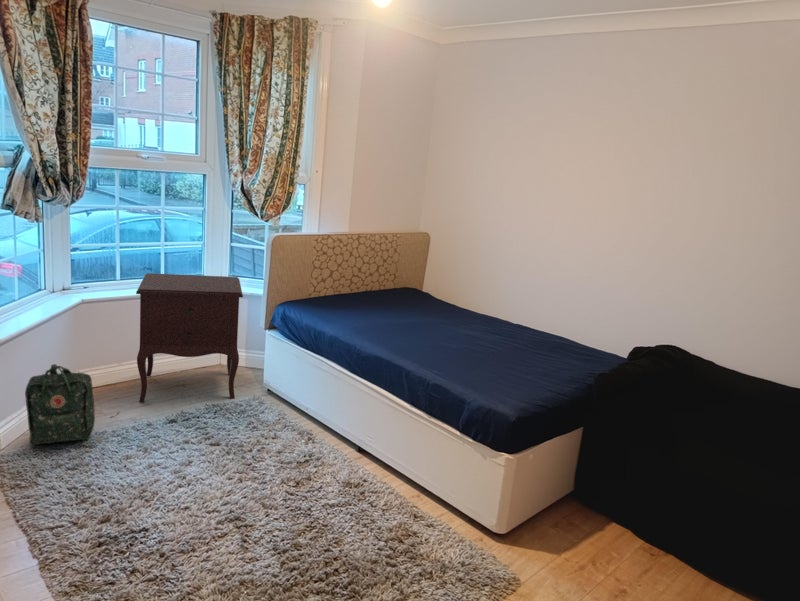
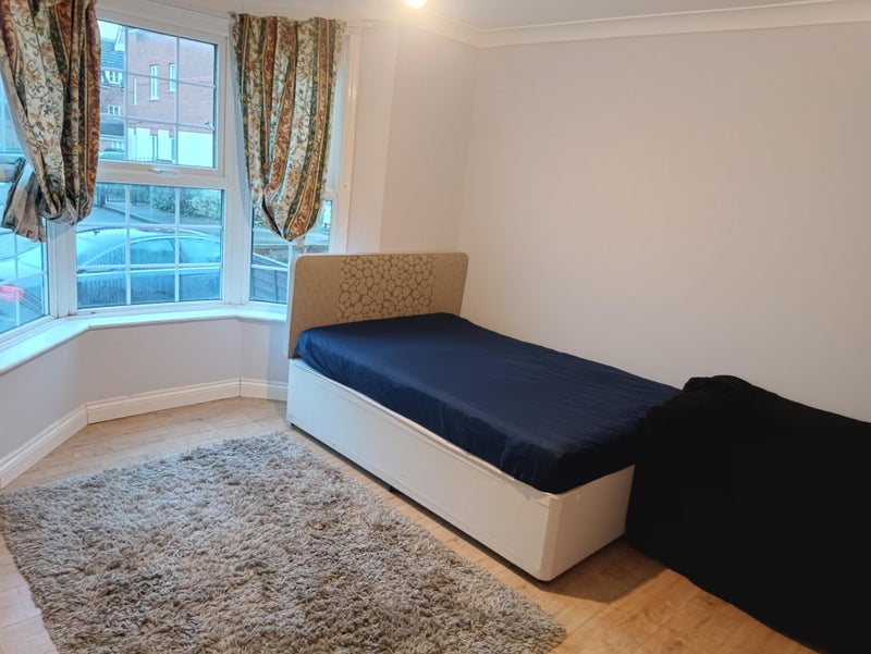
- backpack (70, 405)
- nightstand (190, 335)
